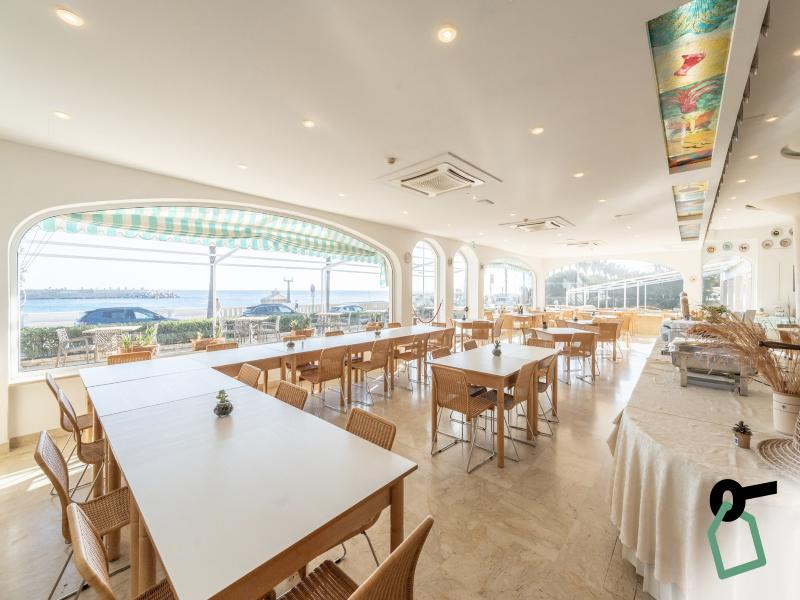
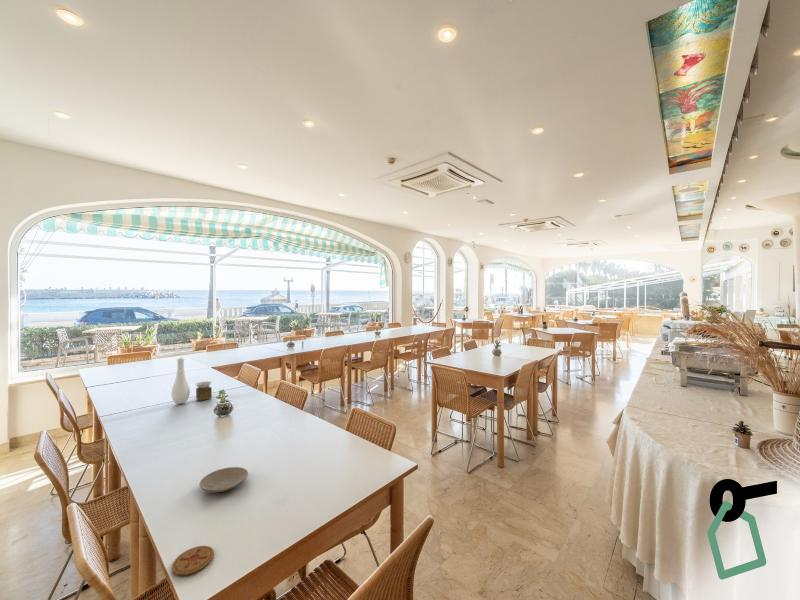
+ coaster (193, 559)
+ vase (196, 383)
+ plate (224, 481)
